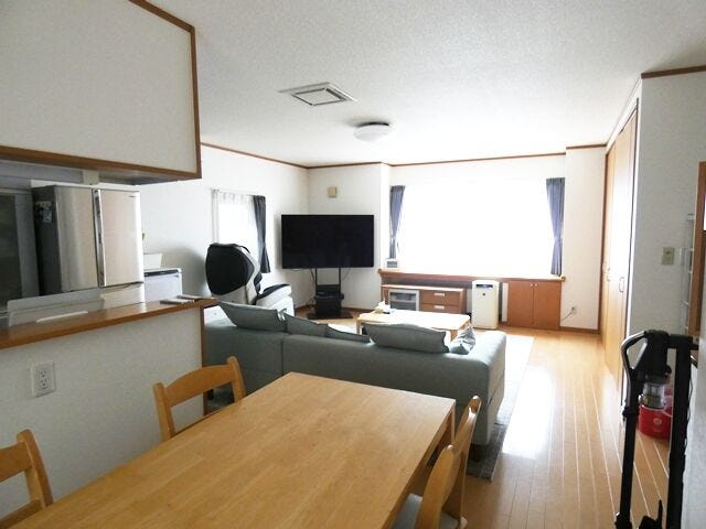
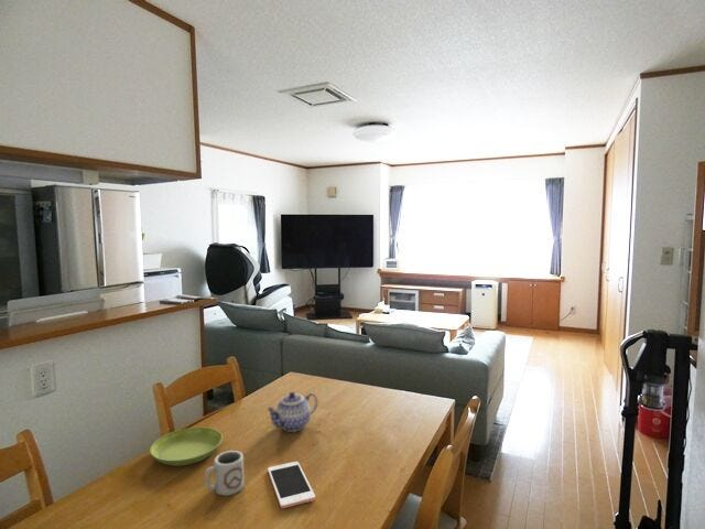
+ teapot (293, 409)
+ saucer (187, 446)
+ cell phone (290, 483)
+ cup (225, 474)
